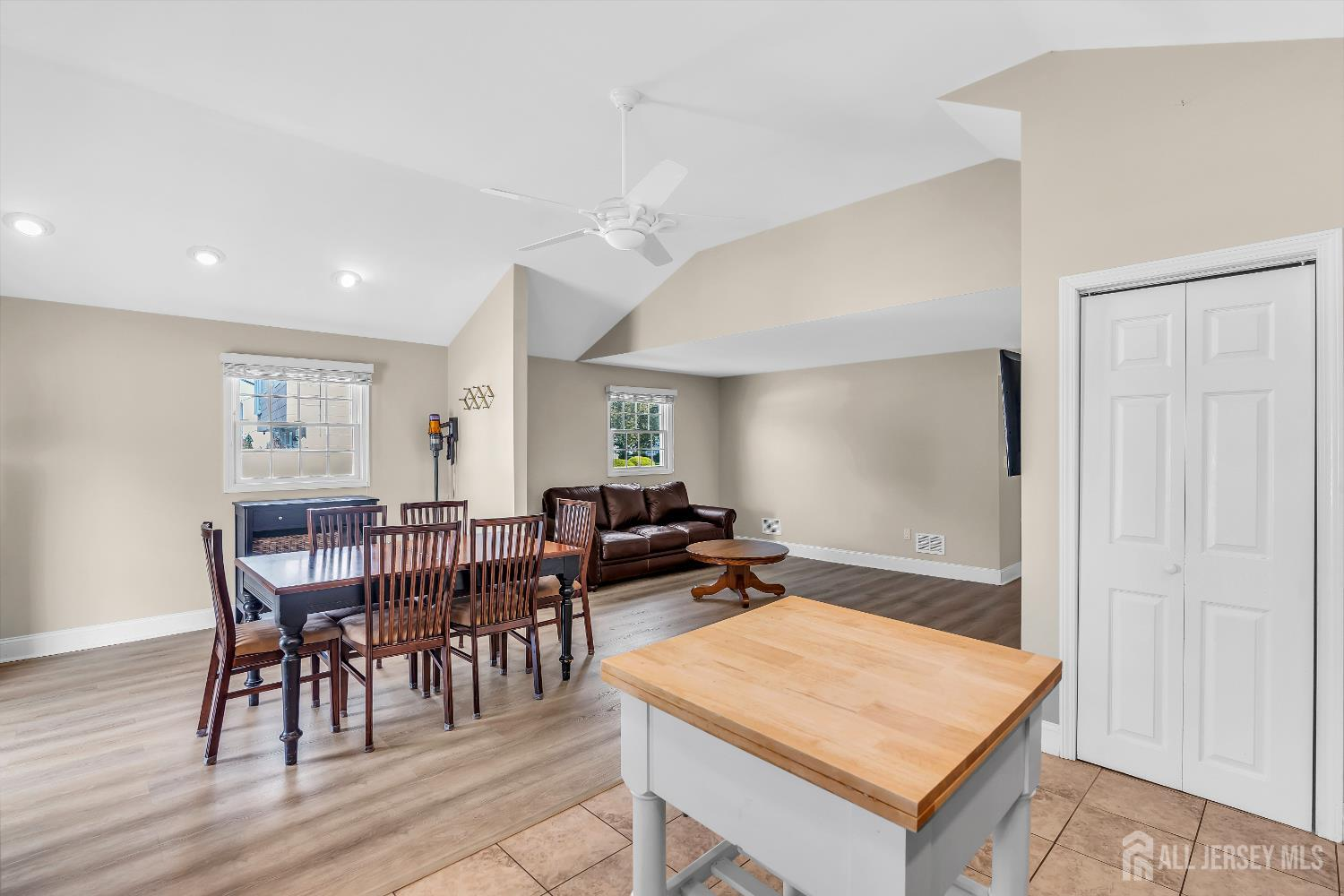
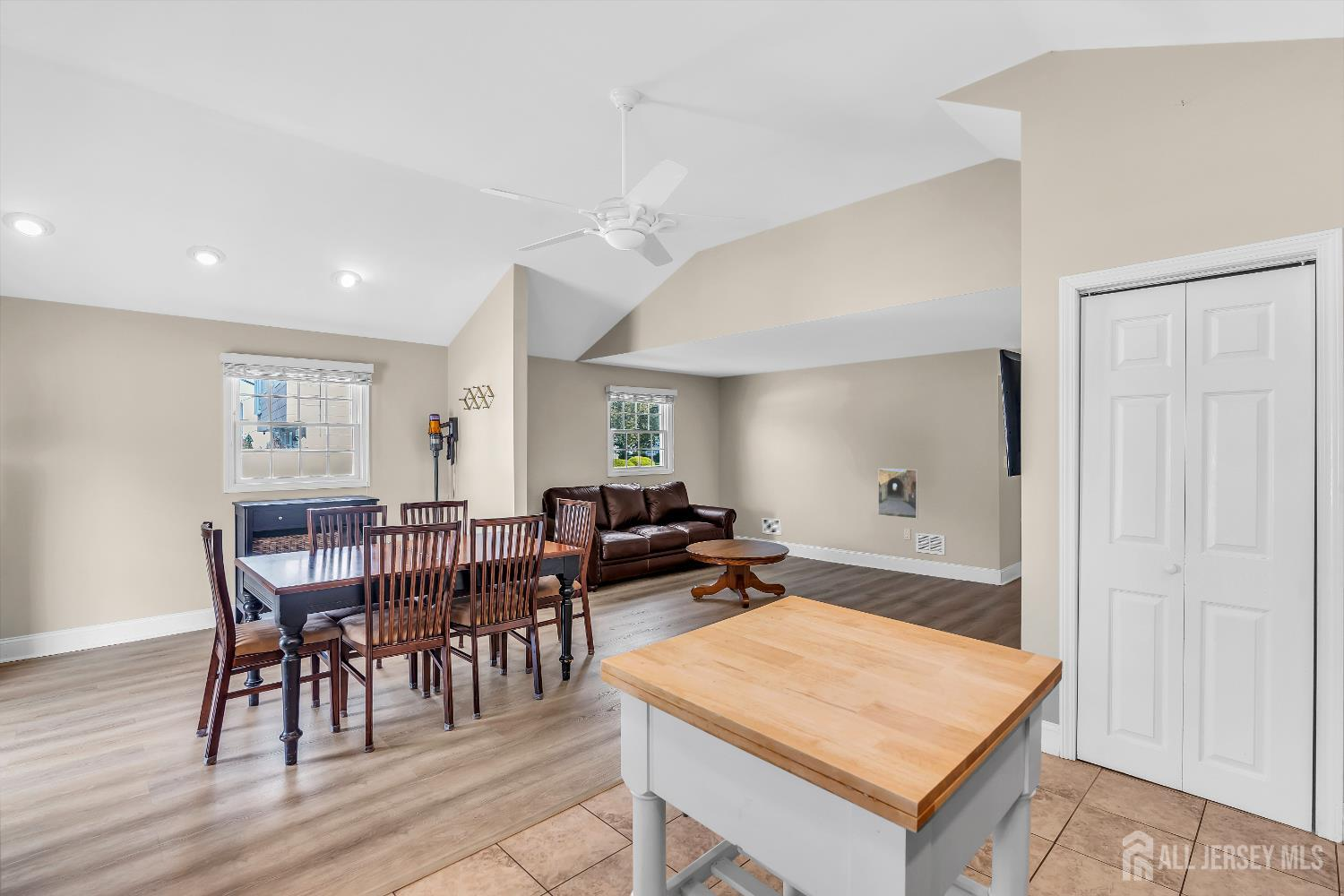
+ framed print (897, 493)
